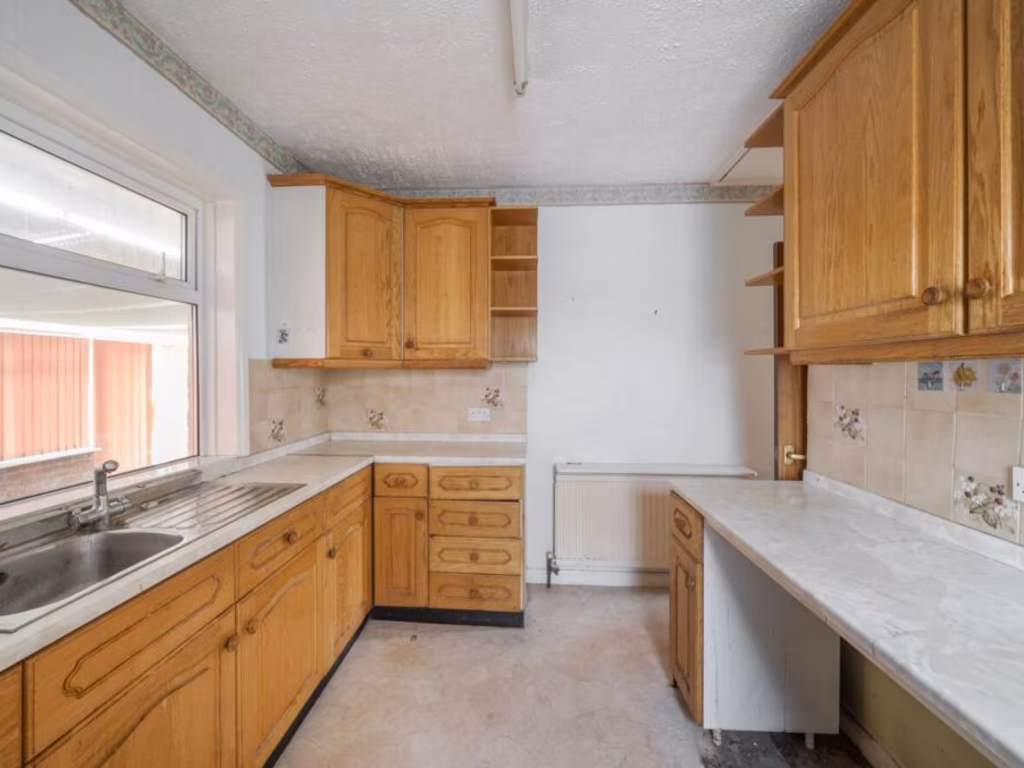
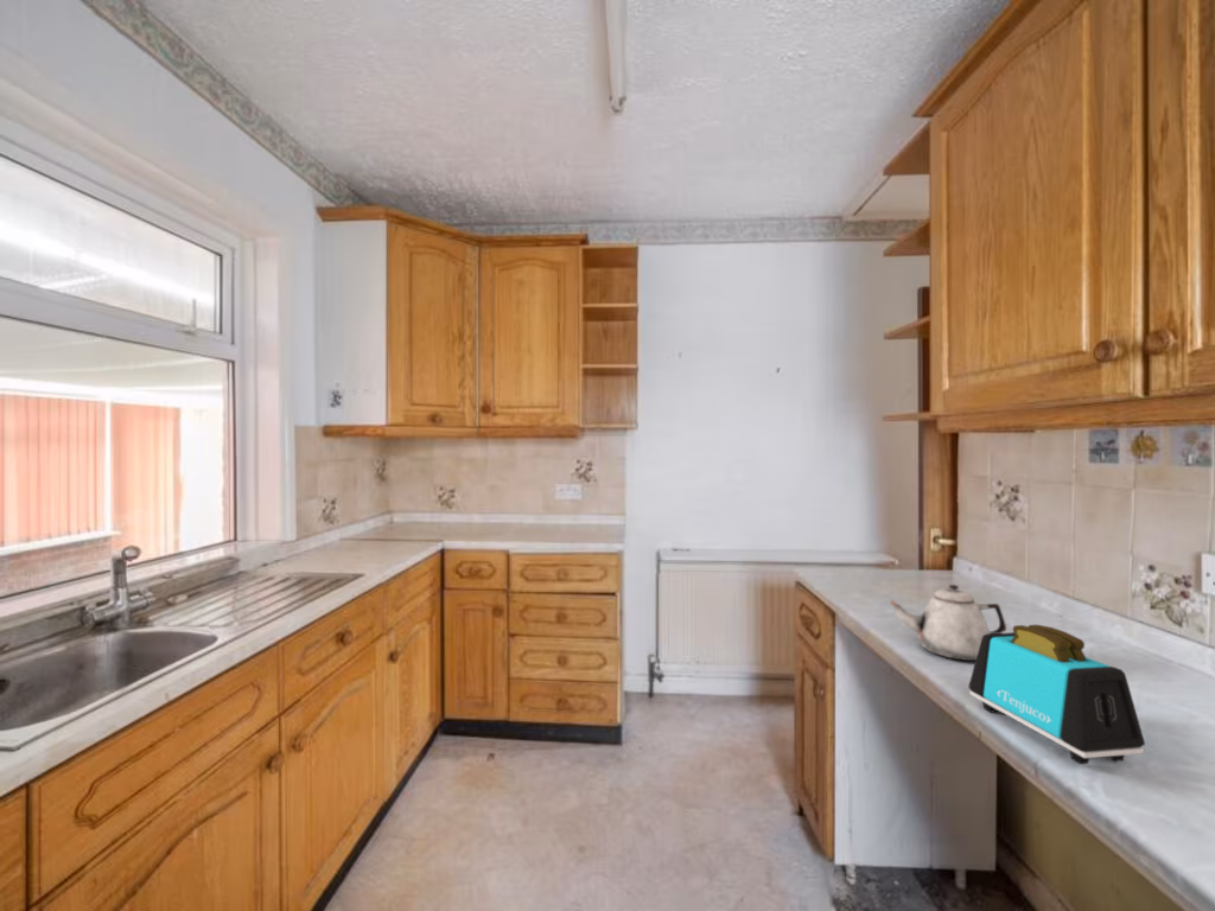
+ toaster (1047, 681)
+ teapot (946, 617)
